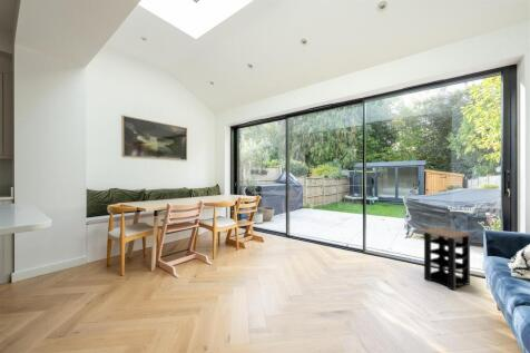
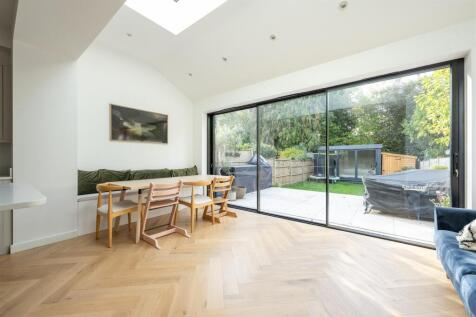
- side table (445, 256)
